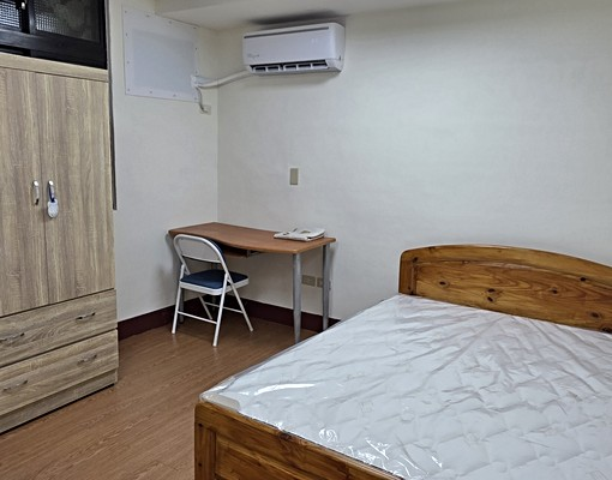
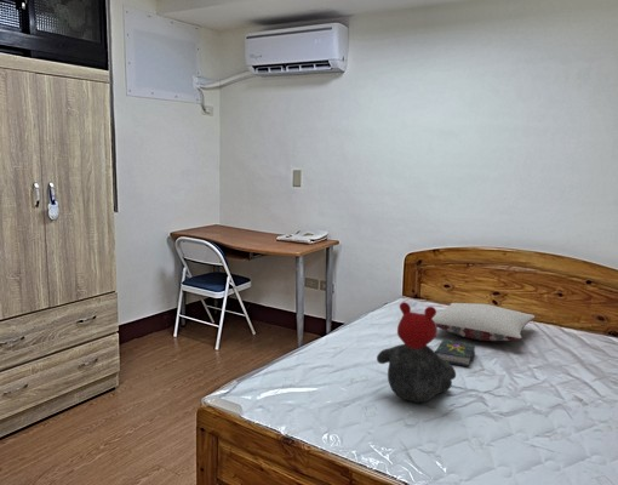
+ book (454, 352)
+ teddy bear (420, 348)
+ pillow (482, 319)
